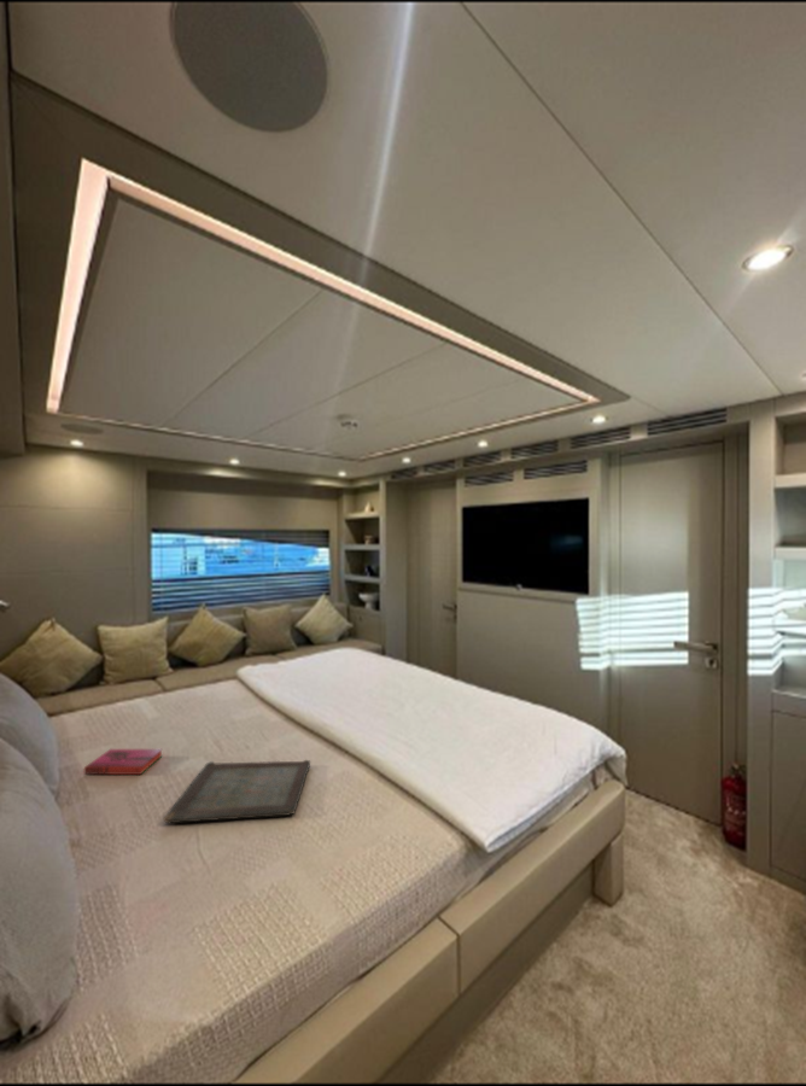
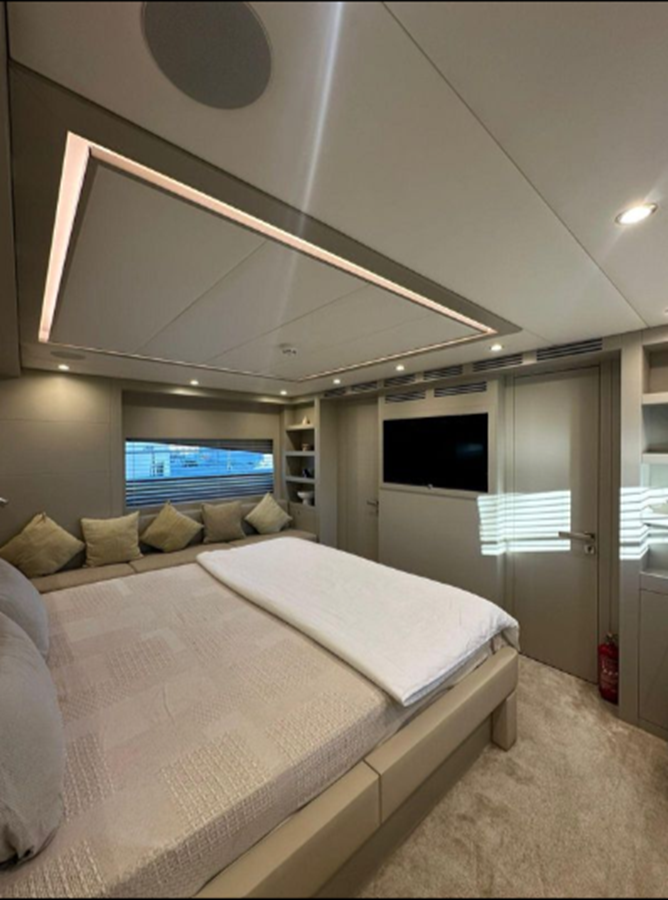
- serving tray (245, 787)
- hardback book (124, 760)
